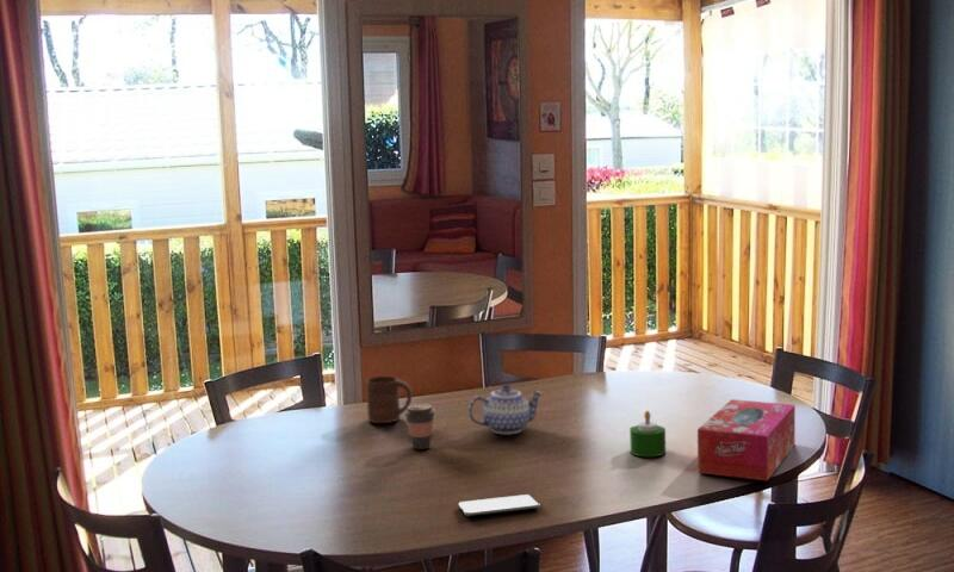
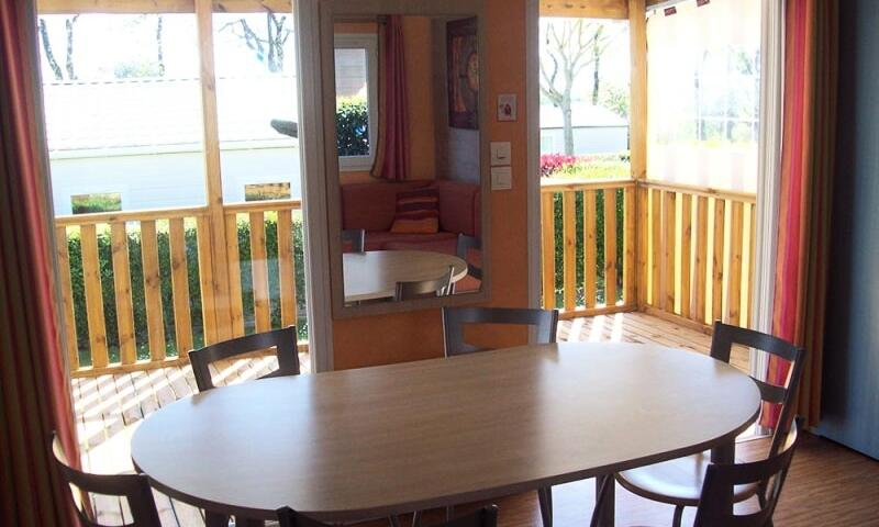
- coffee cup (420, 427)
- cup (388, 399)
- tissue box (748, 437)
- smartphone (498, 504)
- teapot (506, 406)
- candle (648, 430)
